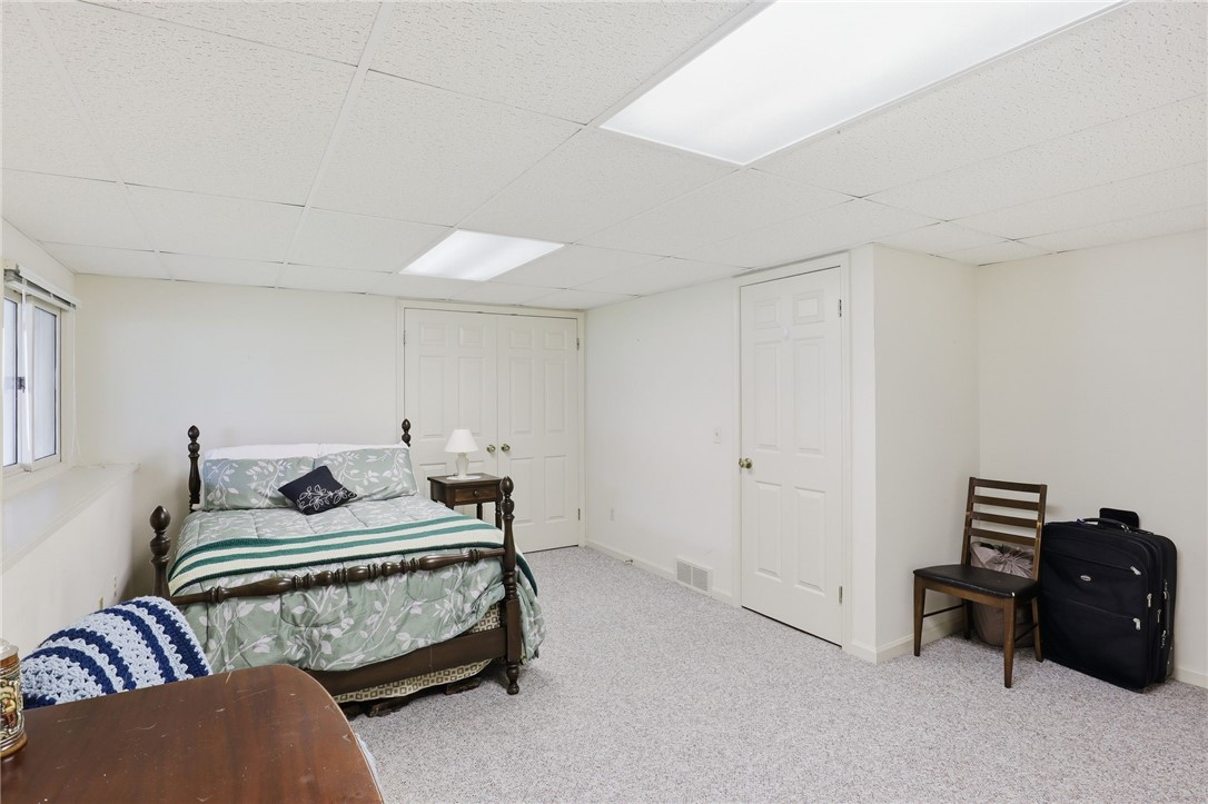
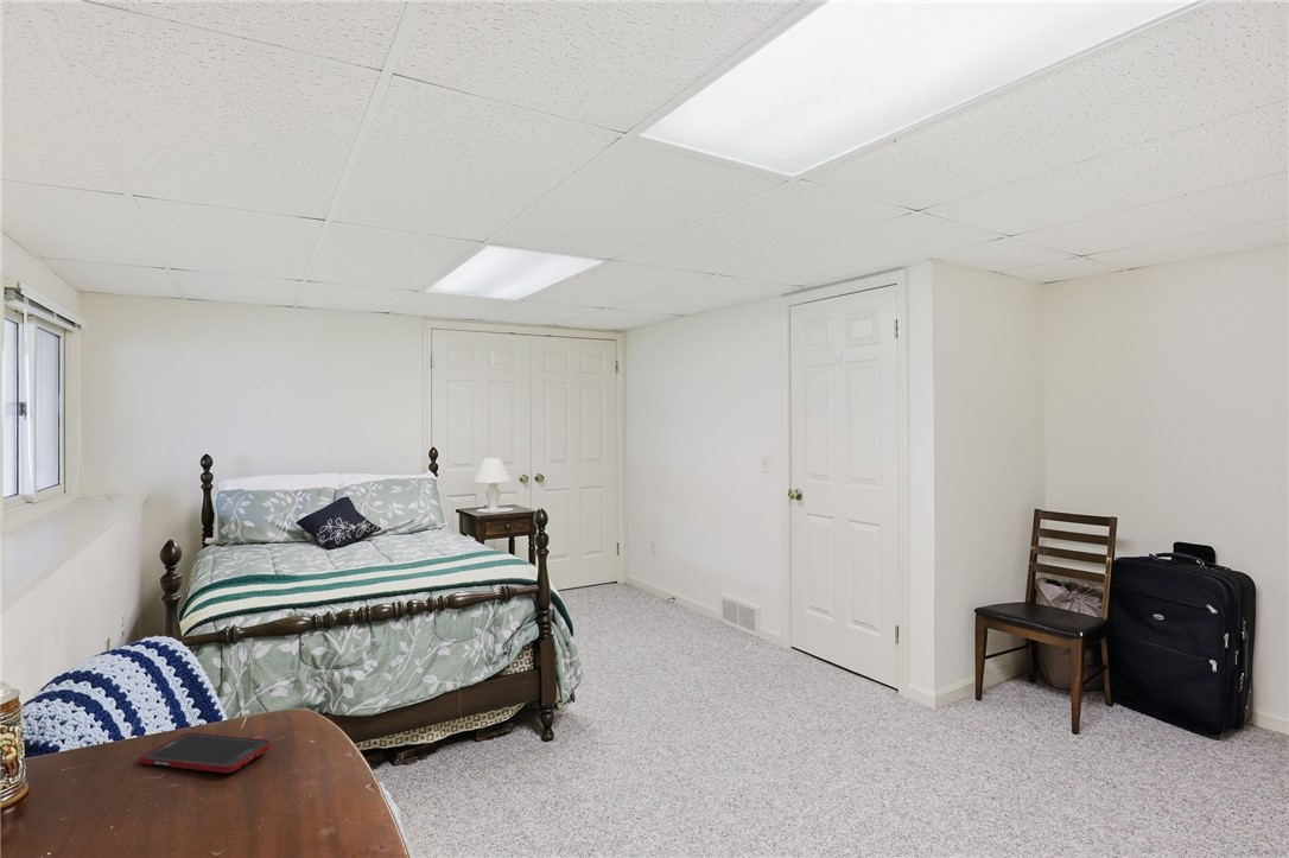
+ cell phone (207, 751)
